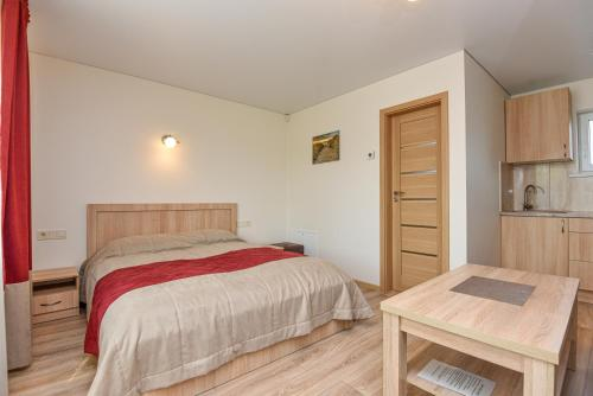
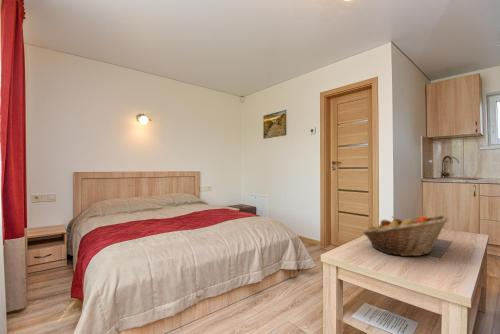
+ fruit basket (404, 231)
